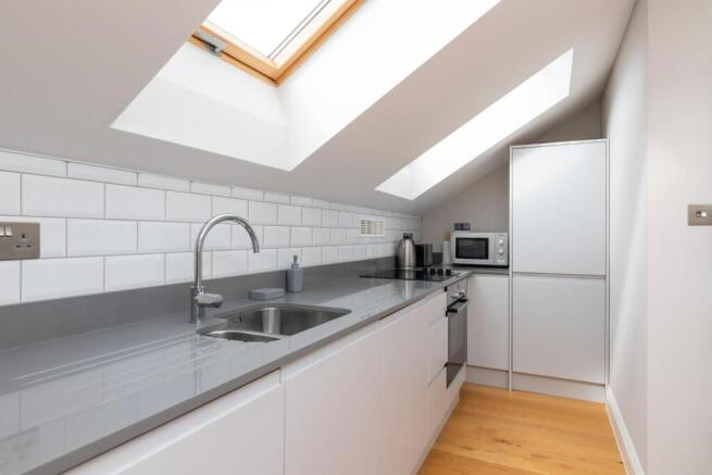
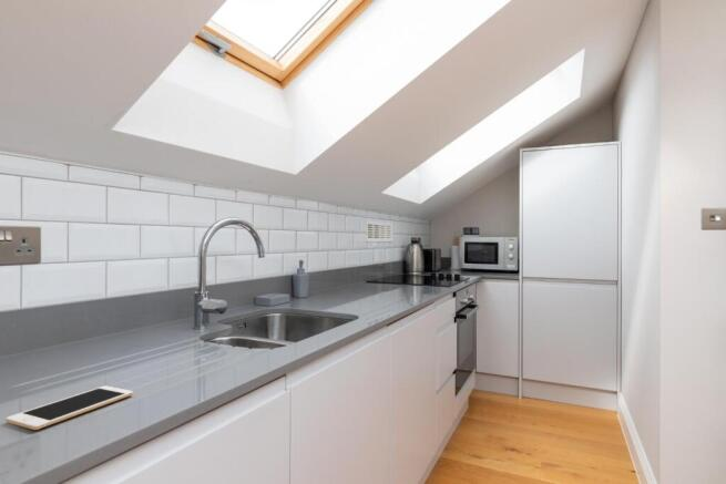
+ cell phone (74, 404)
